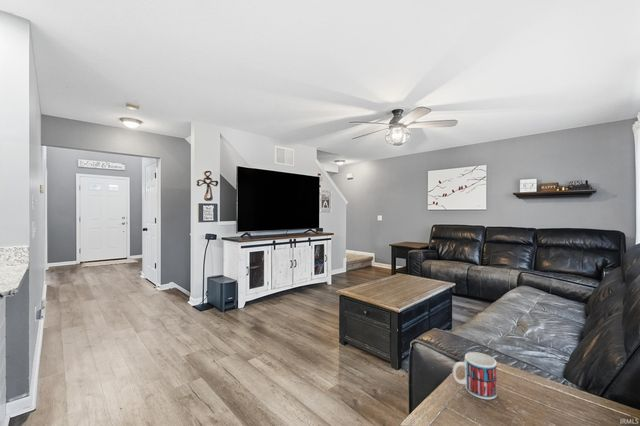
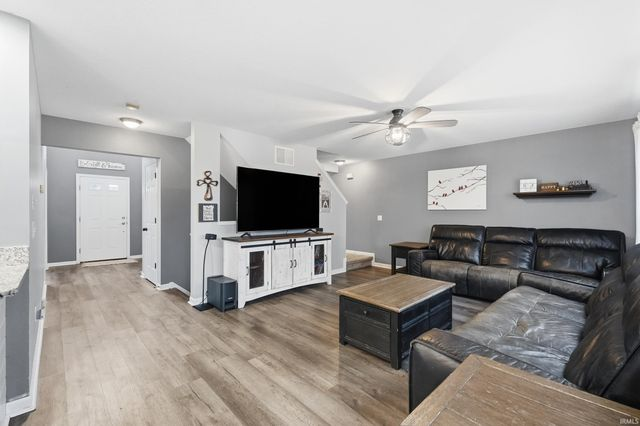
- mug (475, 375)
